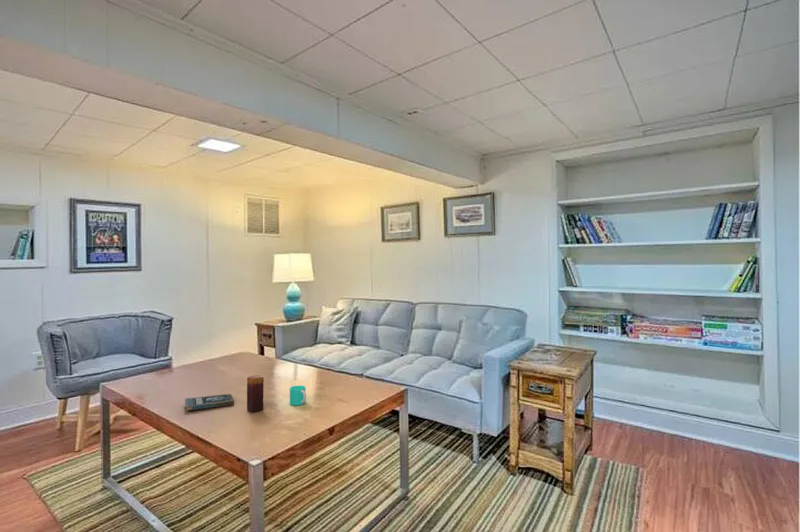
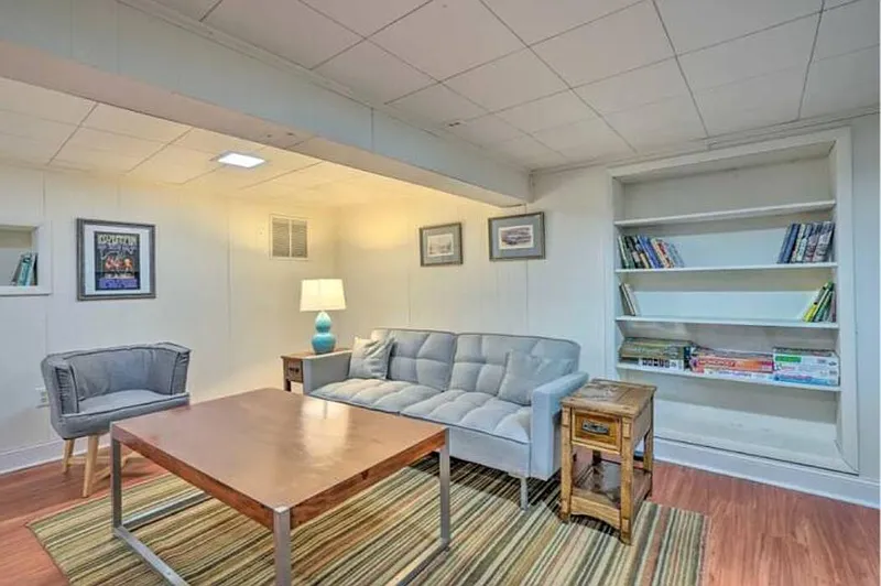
- cup (299, 395)
- candle (255, 393)
- book (209, 401)
